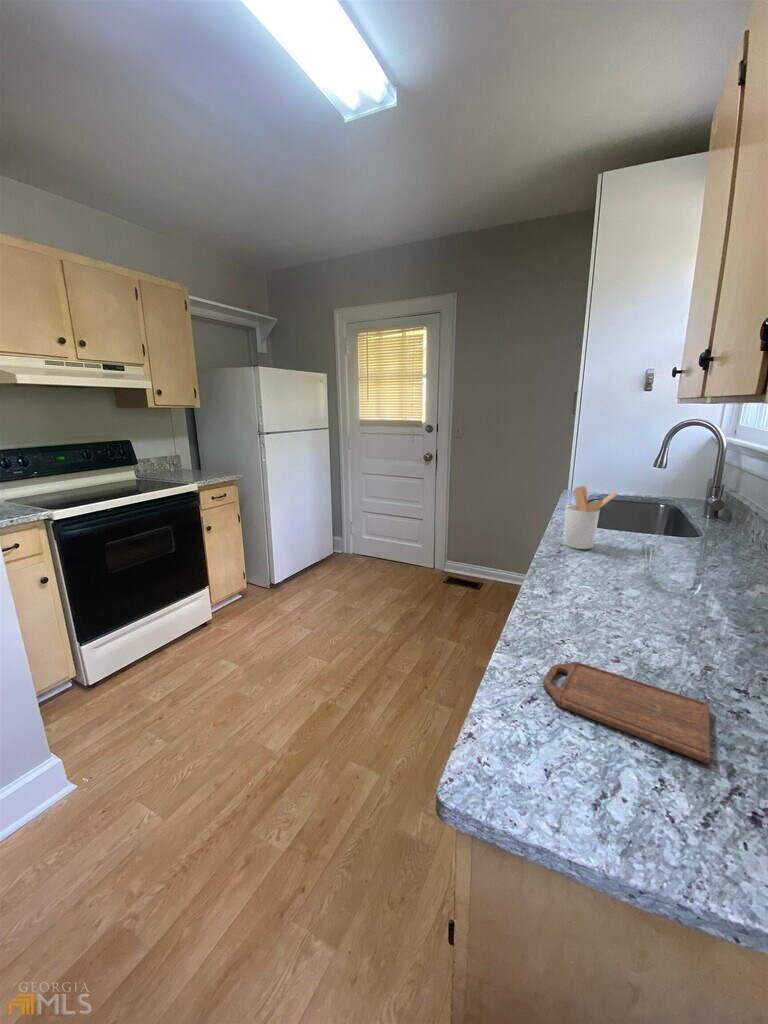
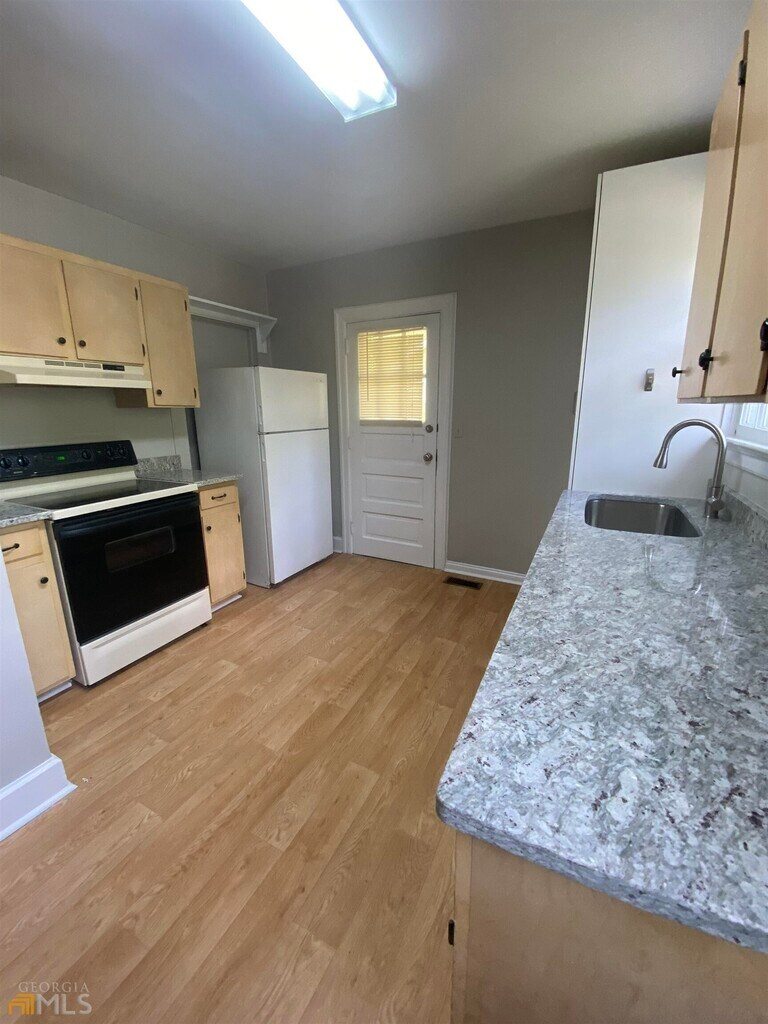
- utensil holder (590, 517)
- cutting board (620, 700)
